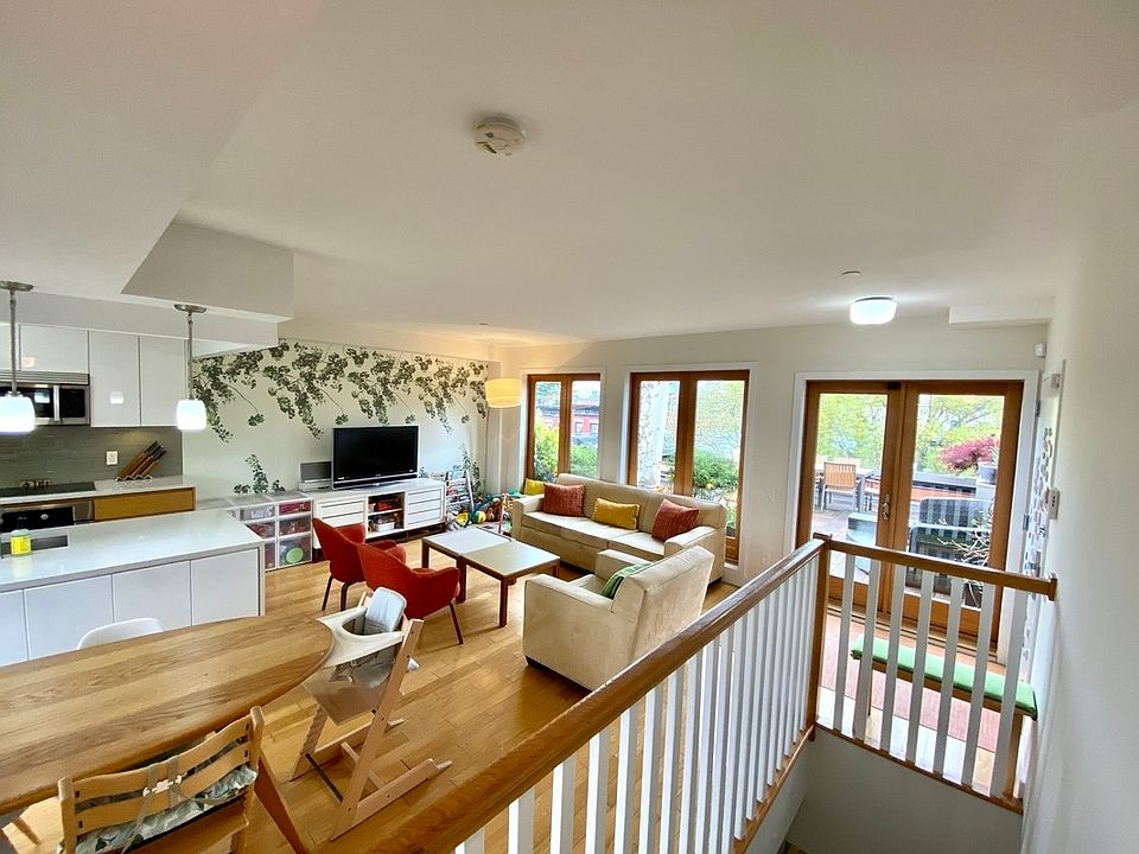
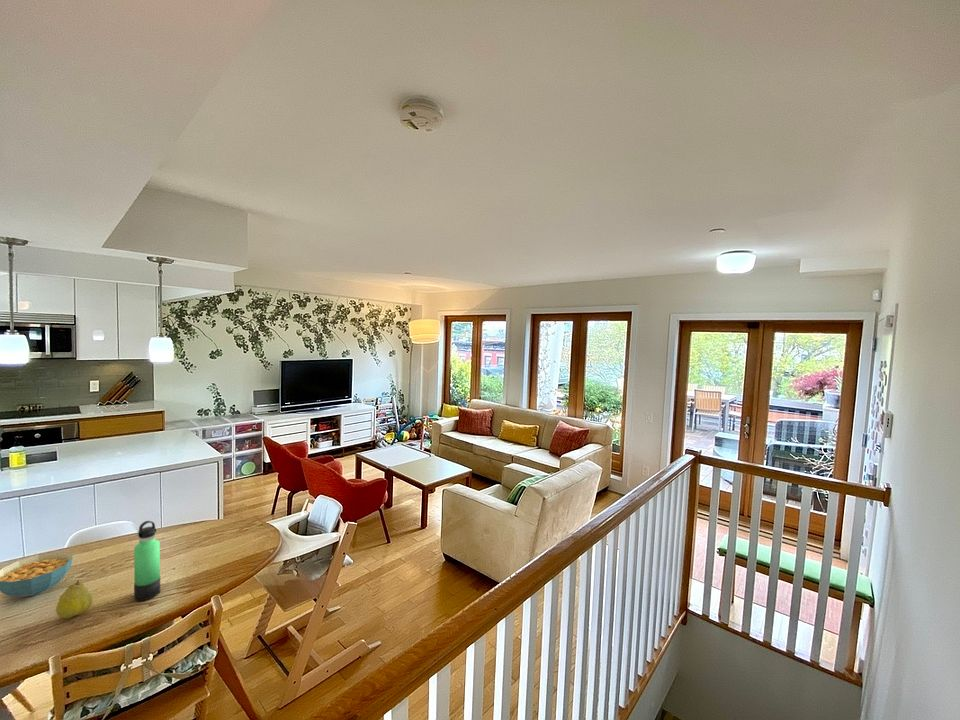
+ thermos bottle (147, 558)
+ cereal bowl (35, 578)
+ fruit (74, 598)
